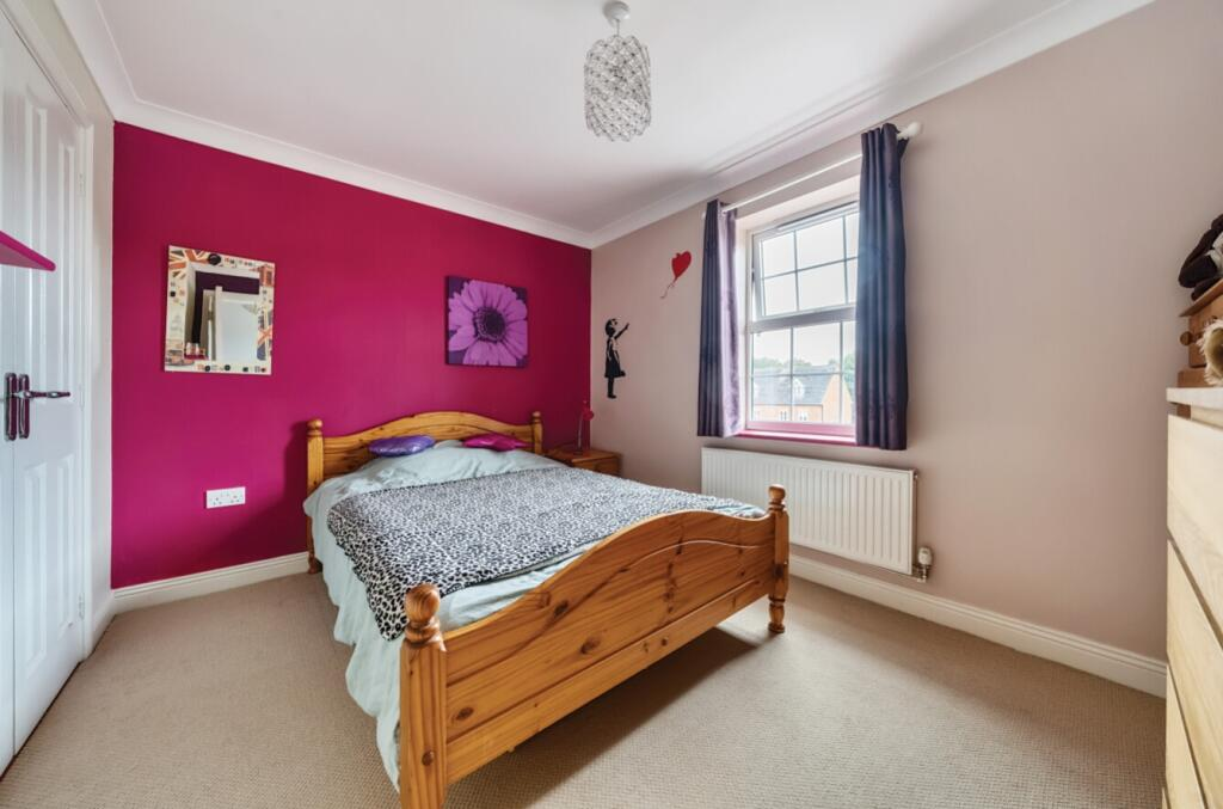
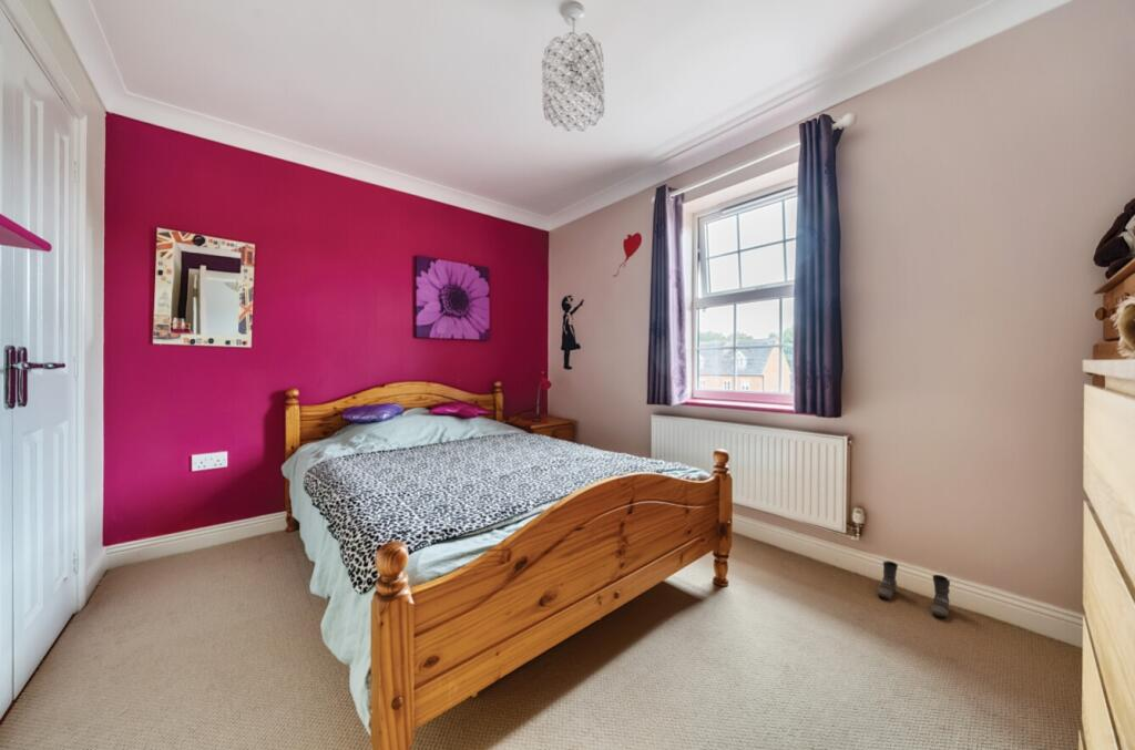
+ boots (896, 587)
